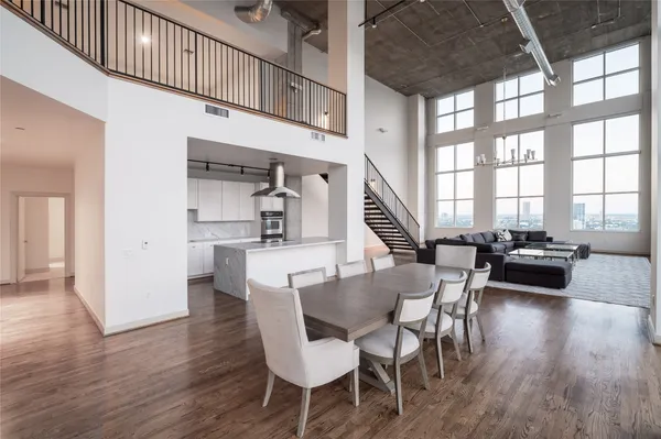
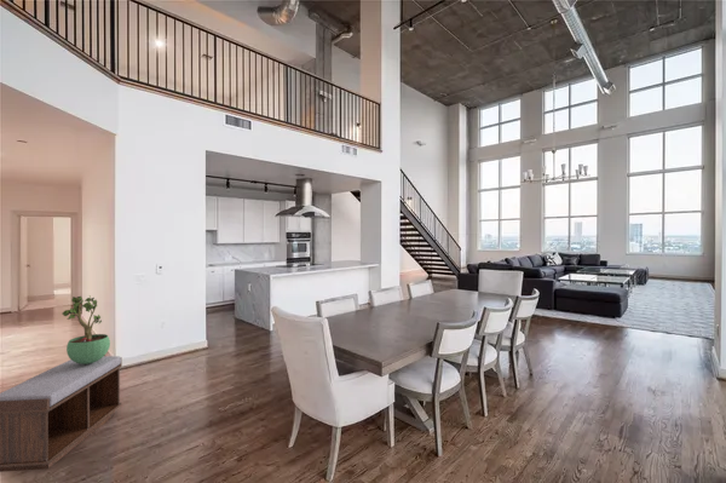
+ potted plant (87, 329)
+ bench (63, 406)
